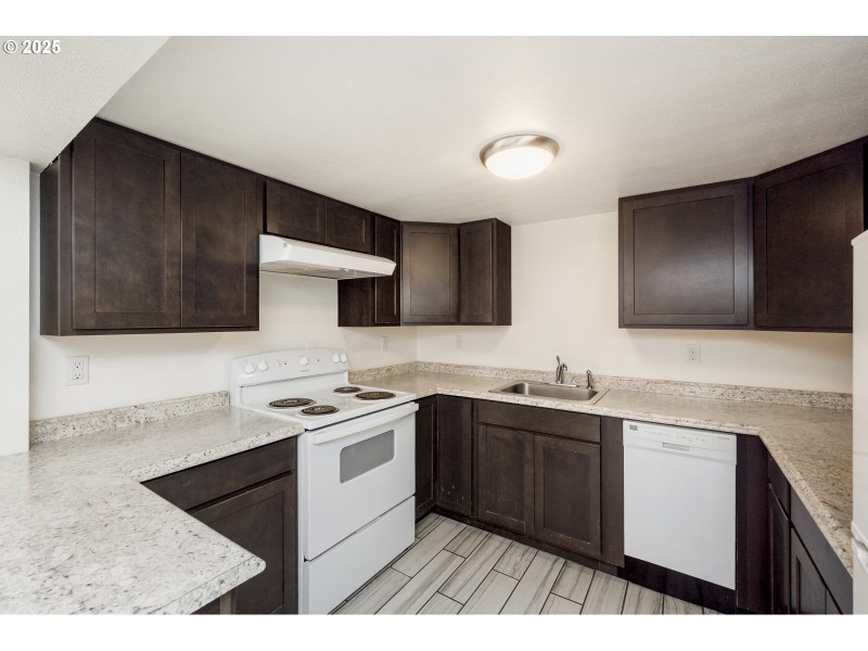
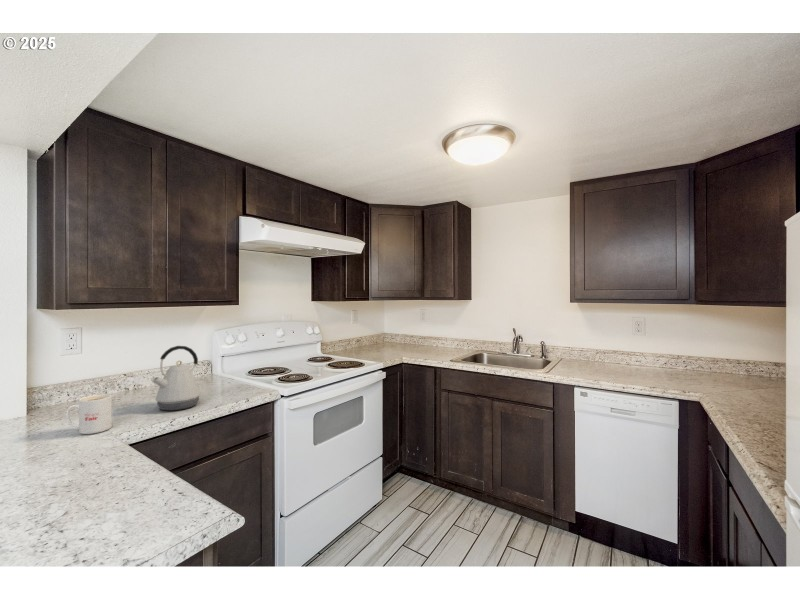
+ kettle (177, 376)
+ mug (89, 414)
